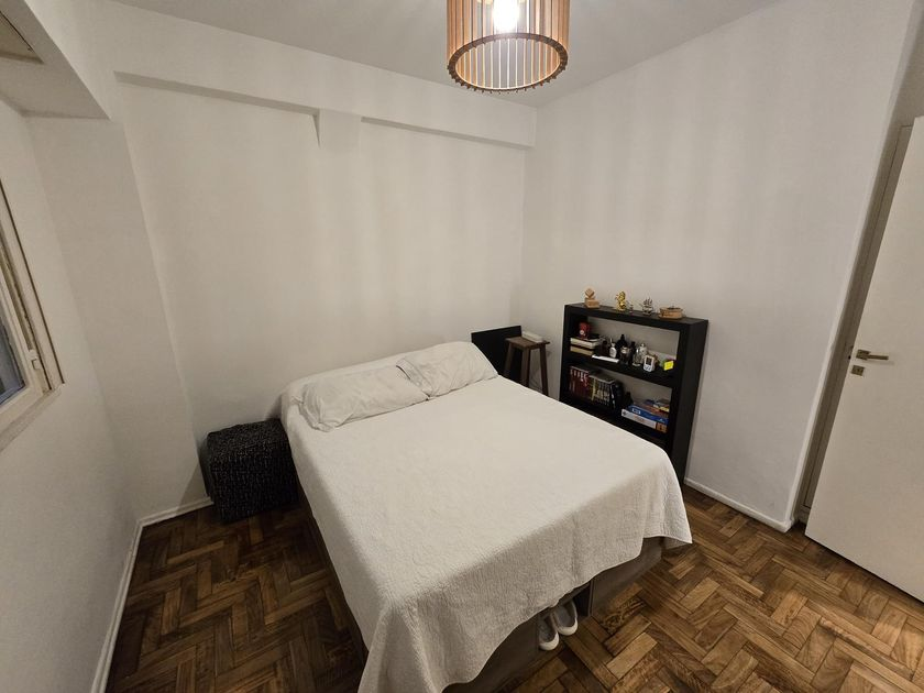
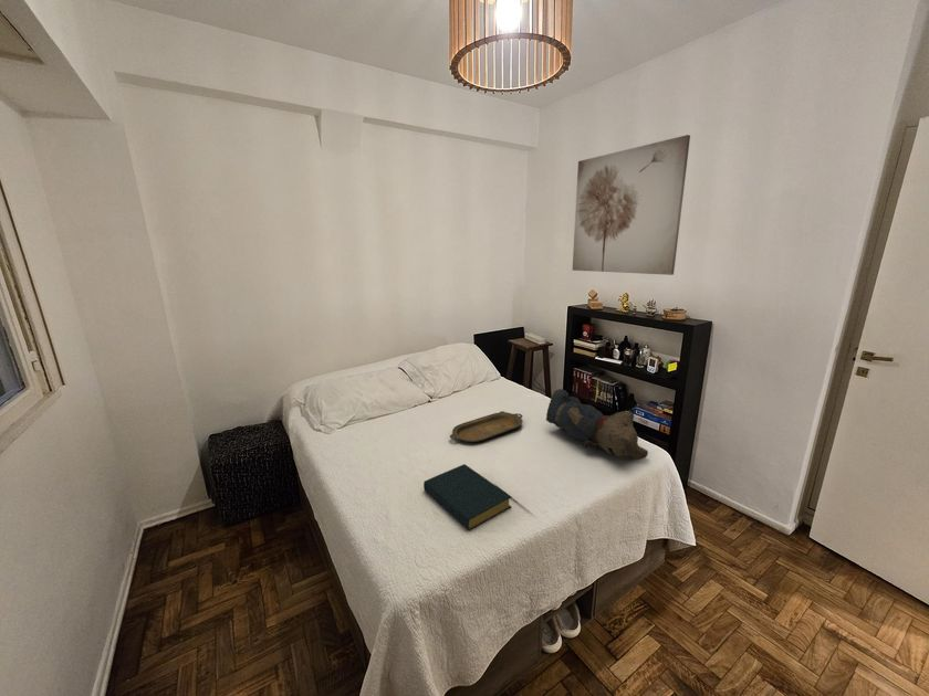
+ teddy bear (596, 423)
+ wall art (622, 213)
+ hardback book (466, 494)
+ serving tray (488, 428)
